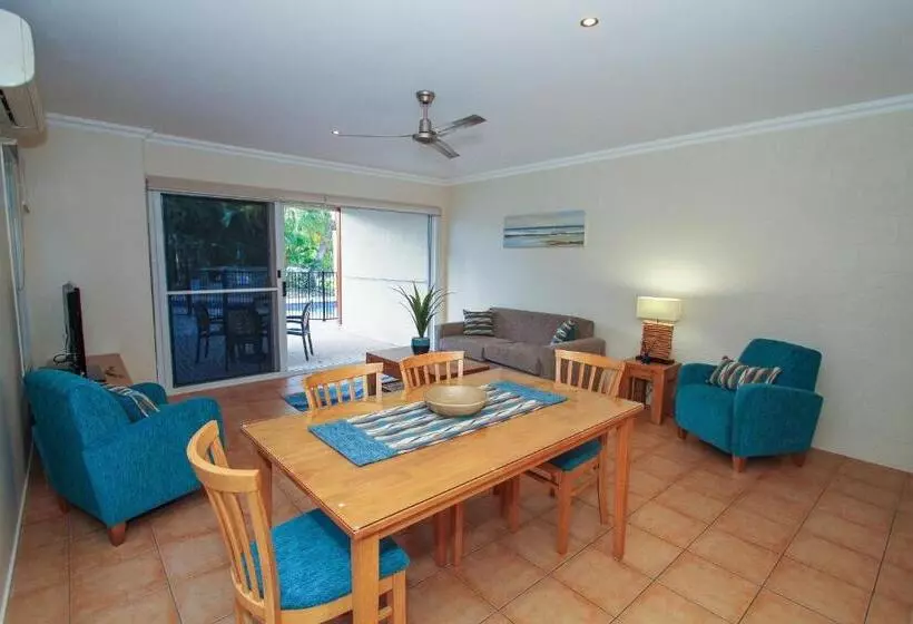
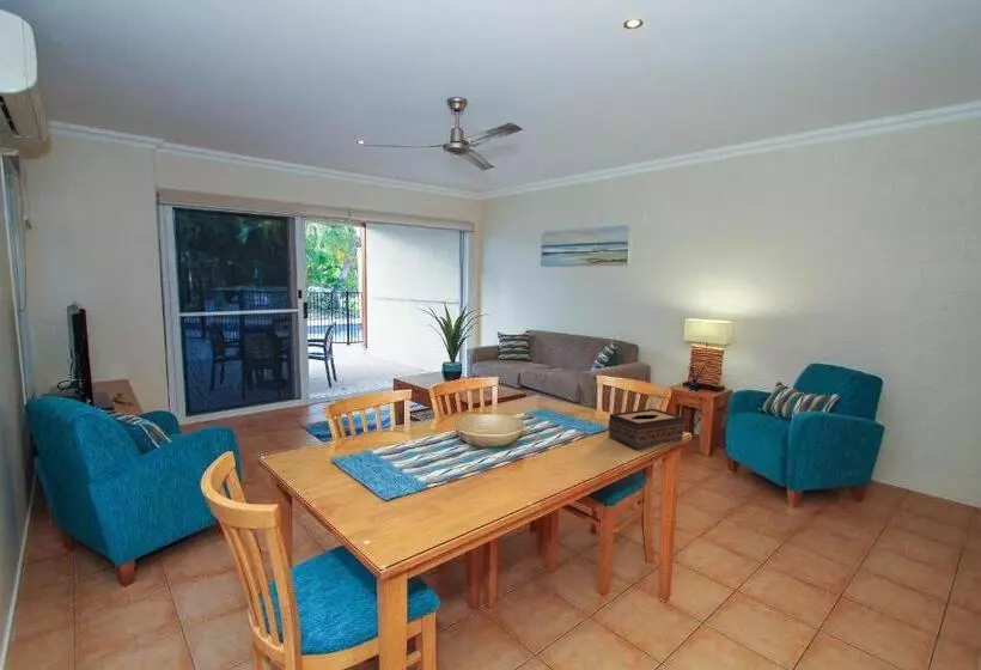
+ tissue box (645, 427)
